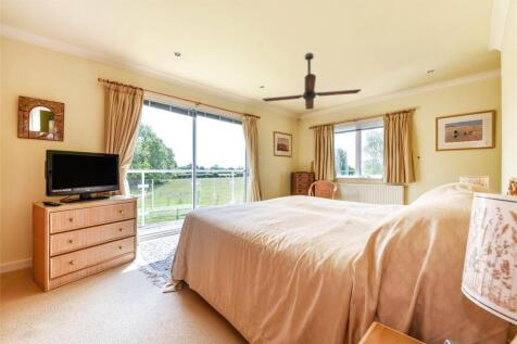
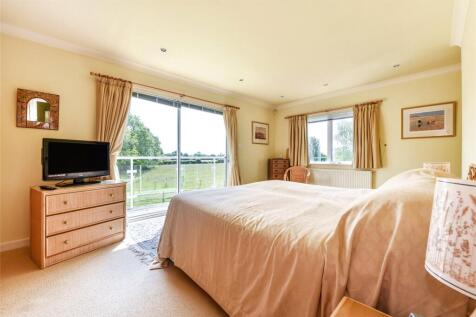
- ceiling fan (308, 76)
